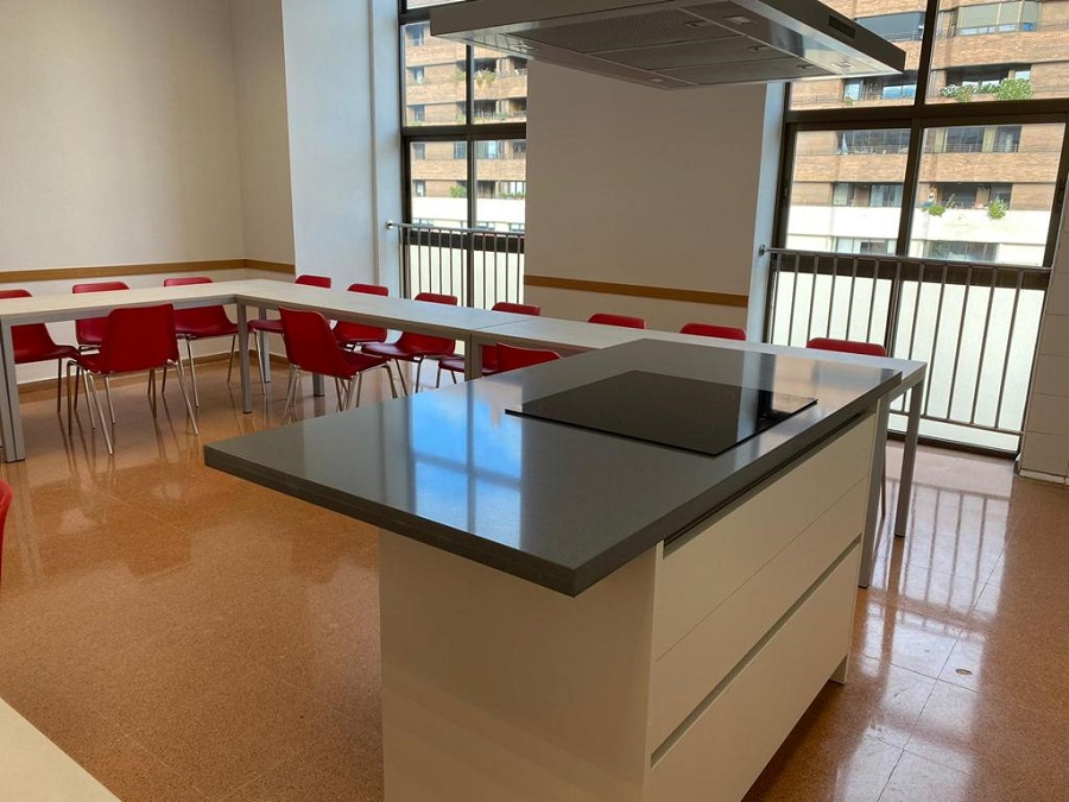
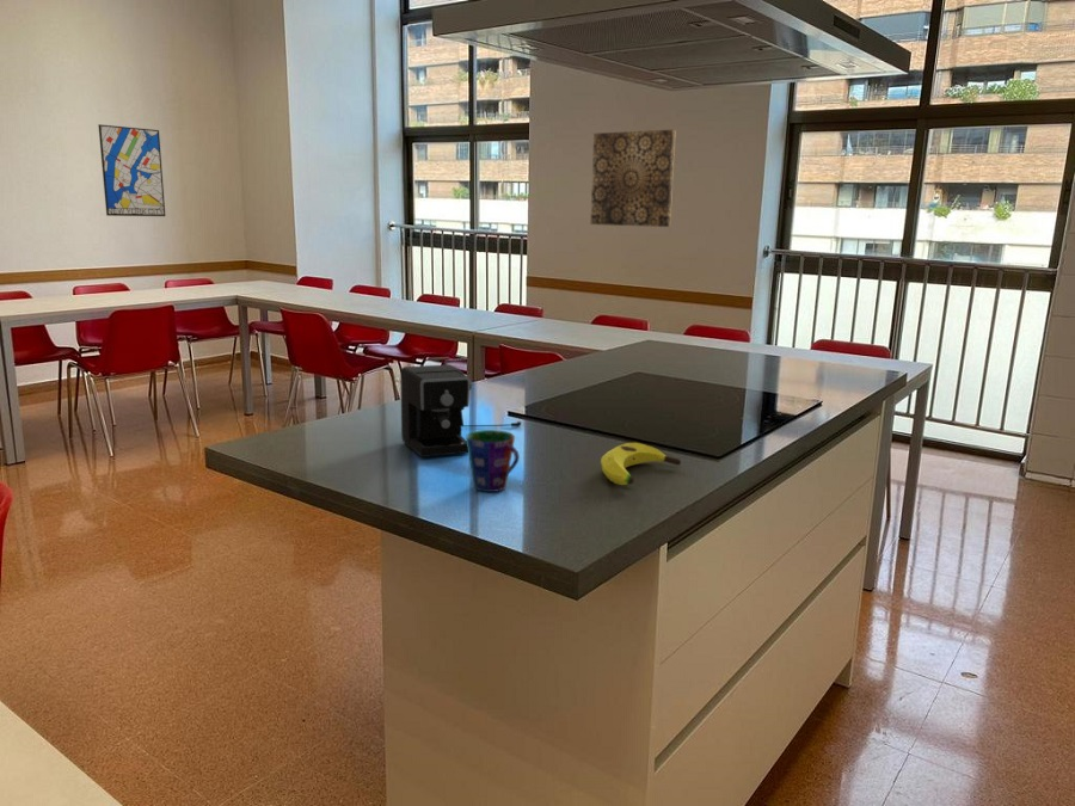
+ coffee maker (468, 405)
+ banana (640, 462)
+ cup (494, 463)
+ wall art (133, 172)
+ wall art (631, 179)
